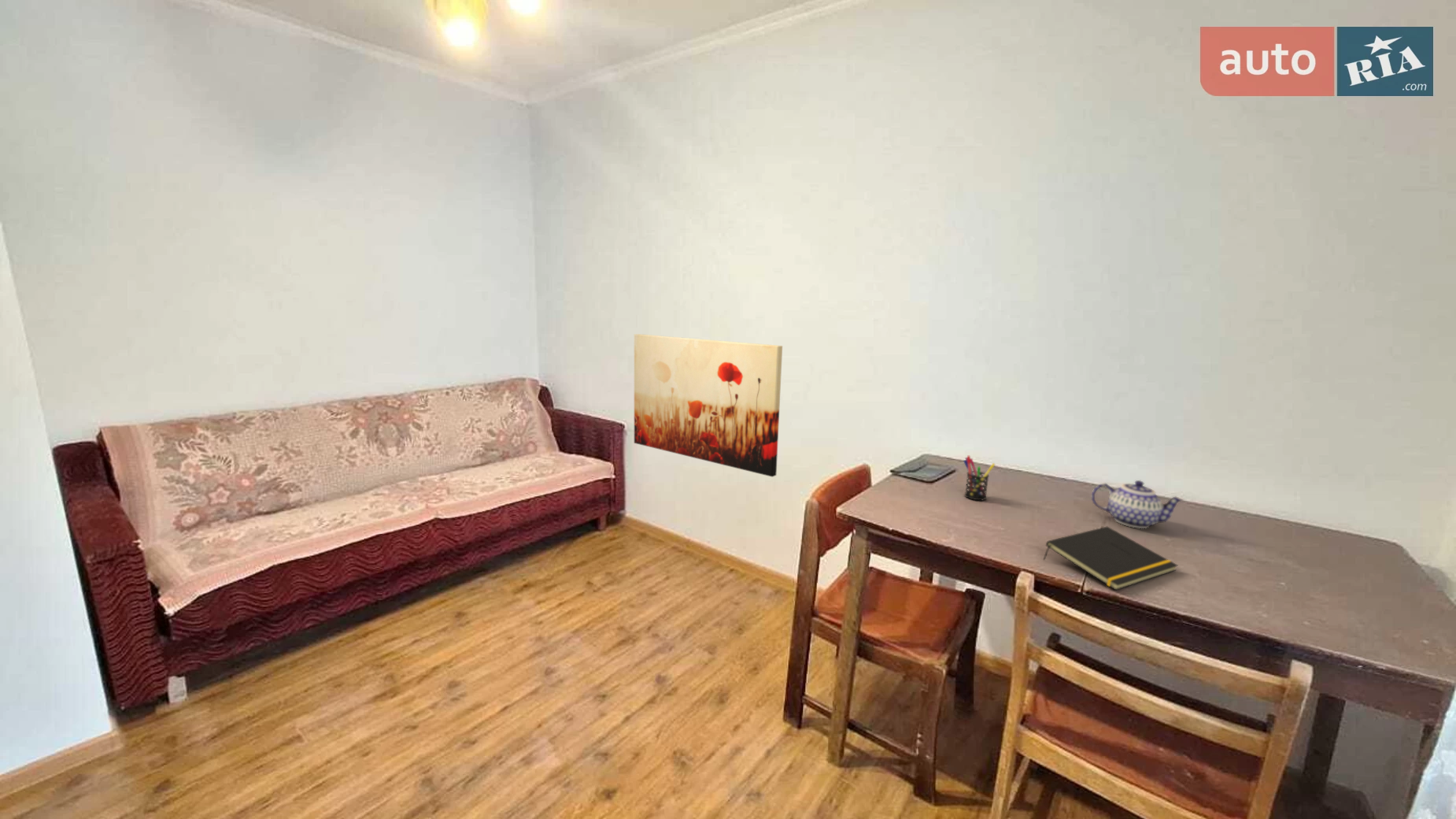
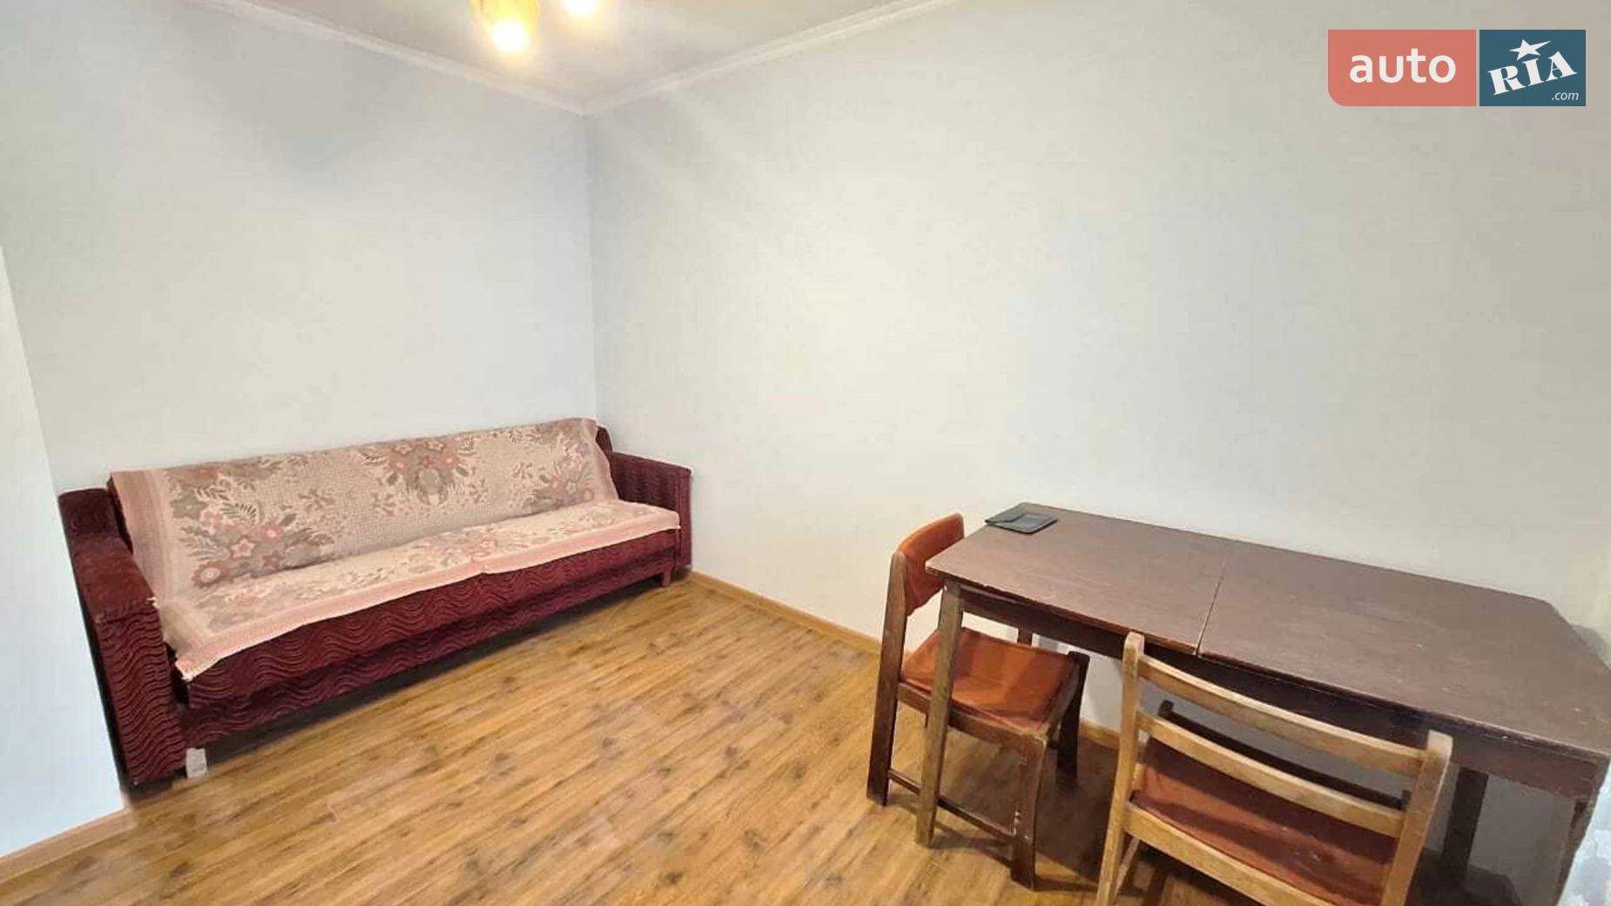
- teapot (1135, 502)
- pen holder (976, 477)
- notepad (1110, 555)
- wall art (700, 399)
